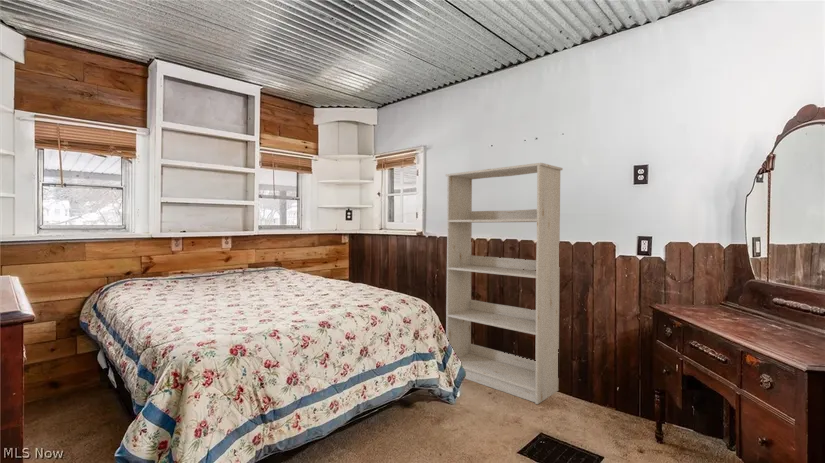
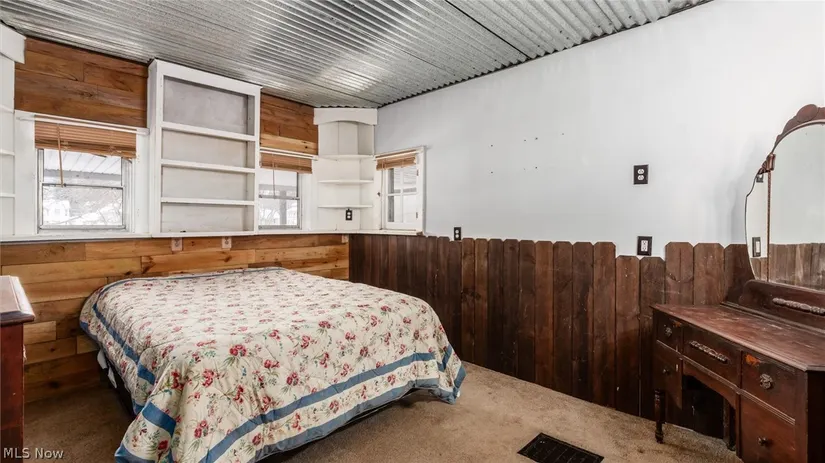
- bookcase (500, 274)
